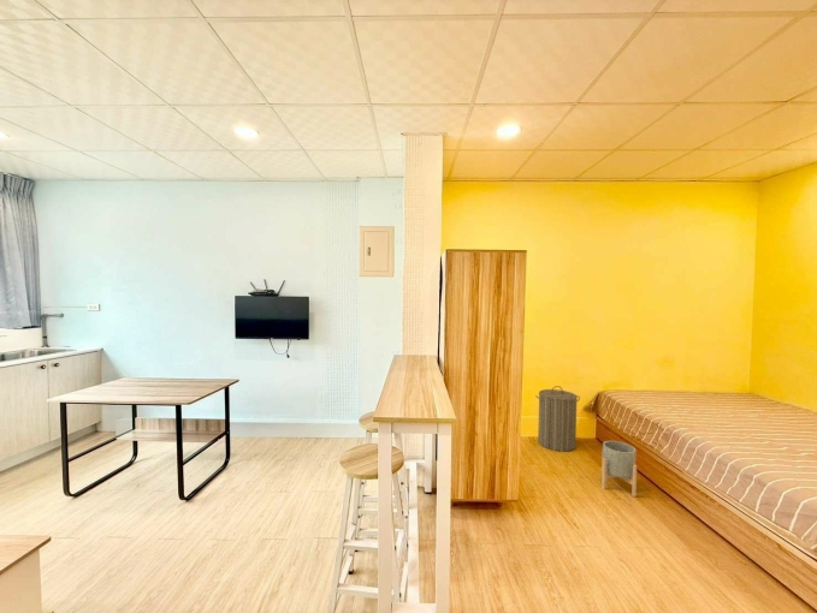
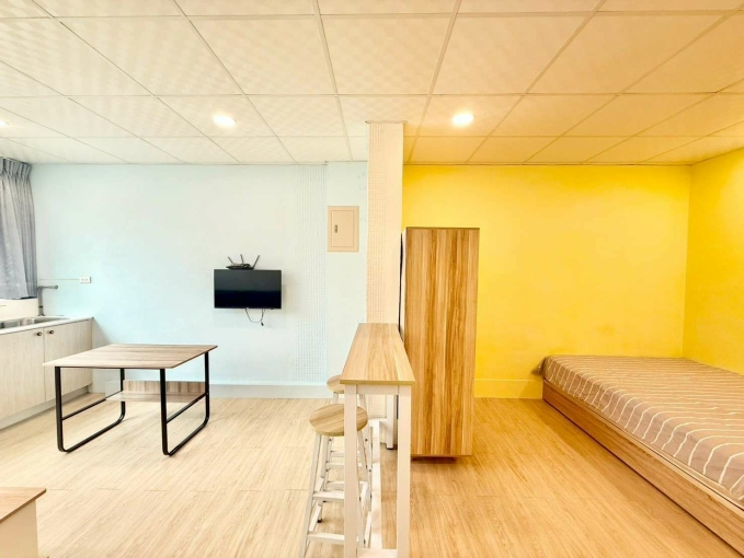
- planter (618, 466)
- laundry hamper (557, 415)
